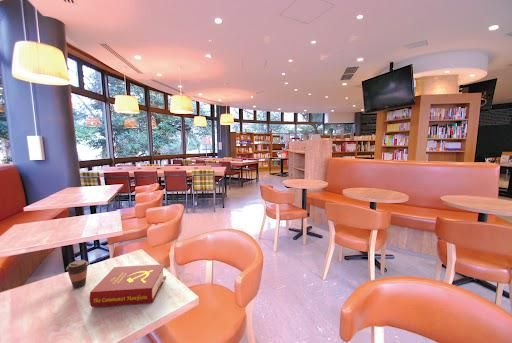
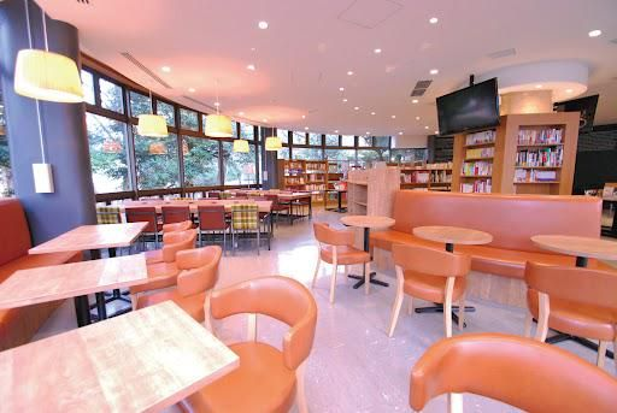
- coffee cup (78, 274)
- book (131, 283)
